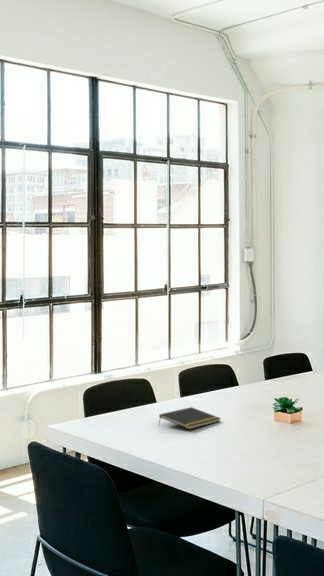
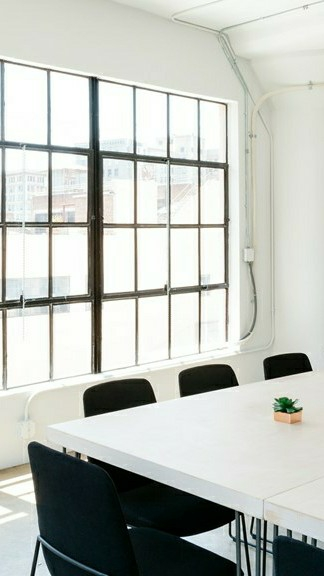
- notepad (190, 417)
